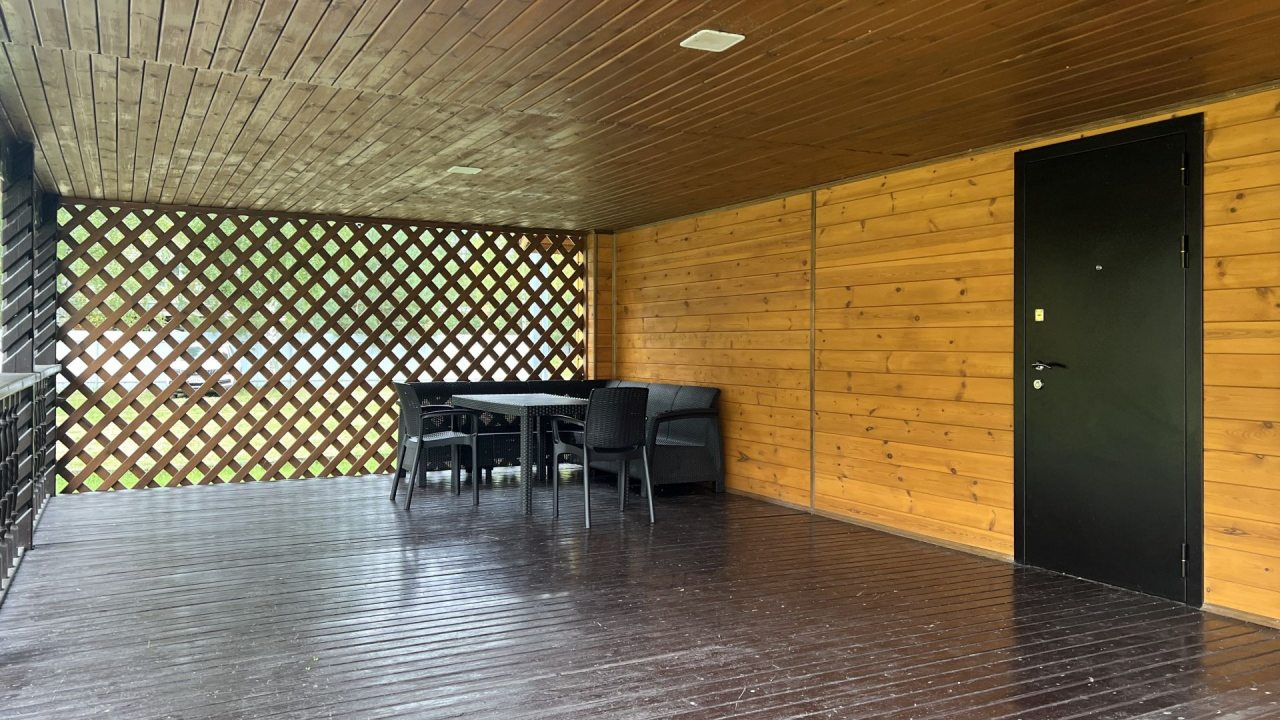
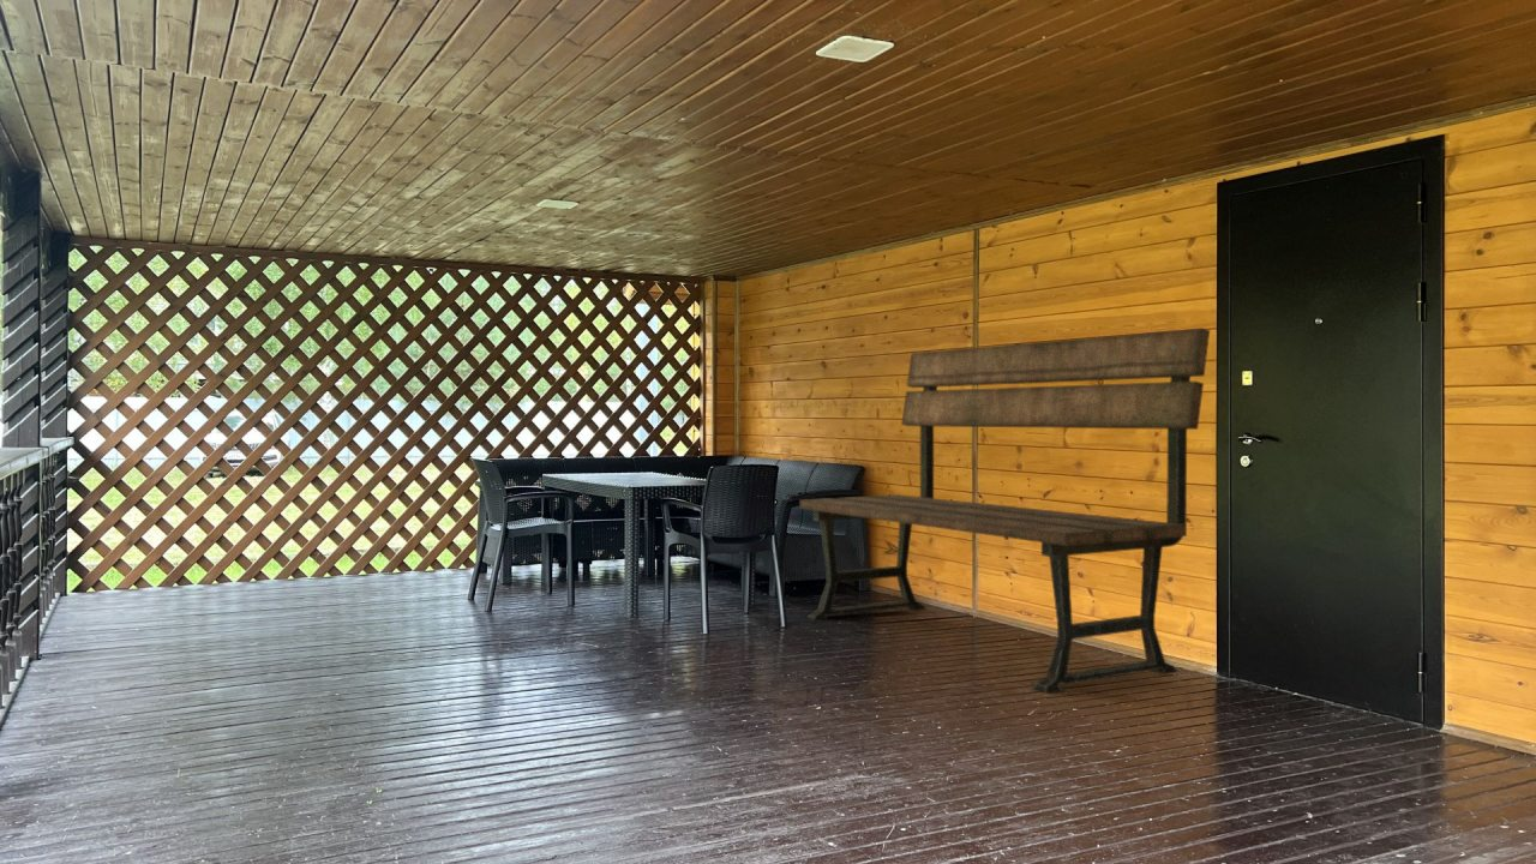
+ bench (979, 503)
